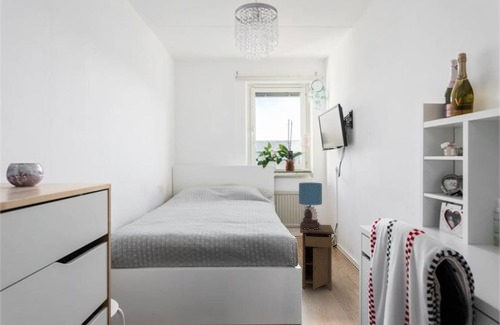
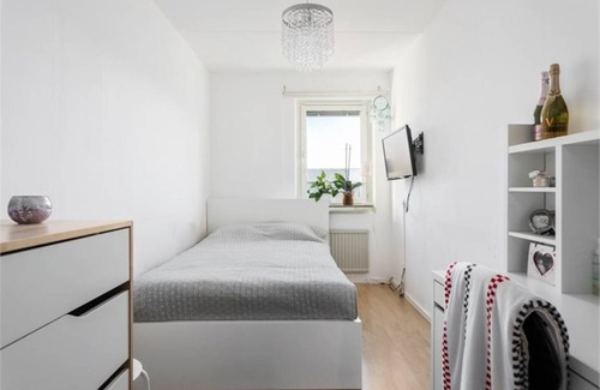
- table lamp (310, 205)
- nightstand (316, 258)
